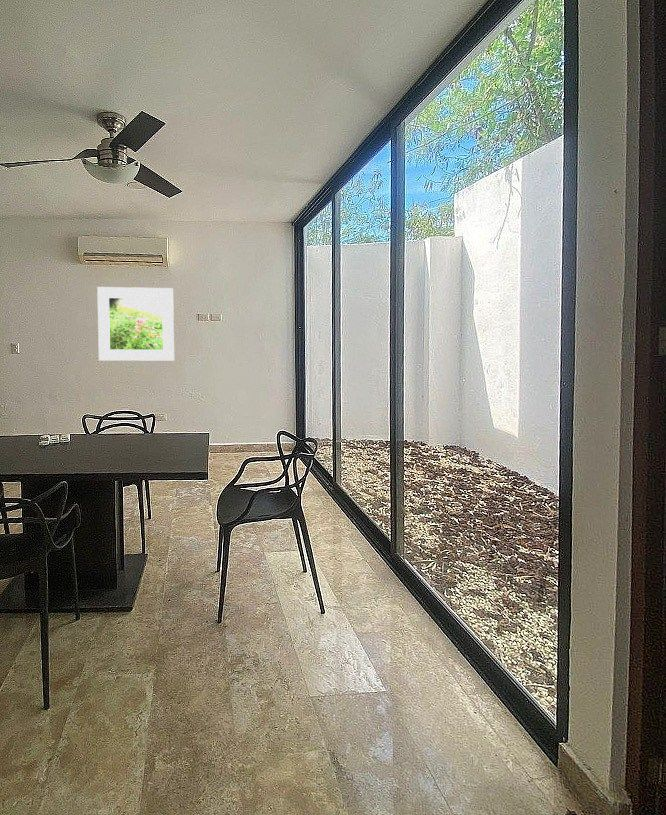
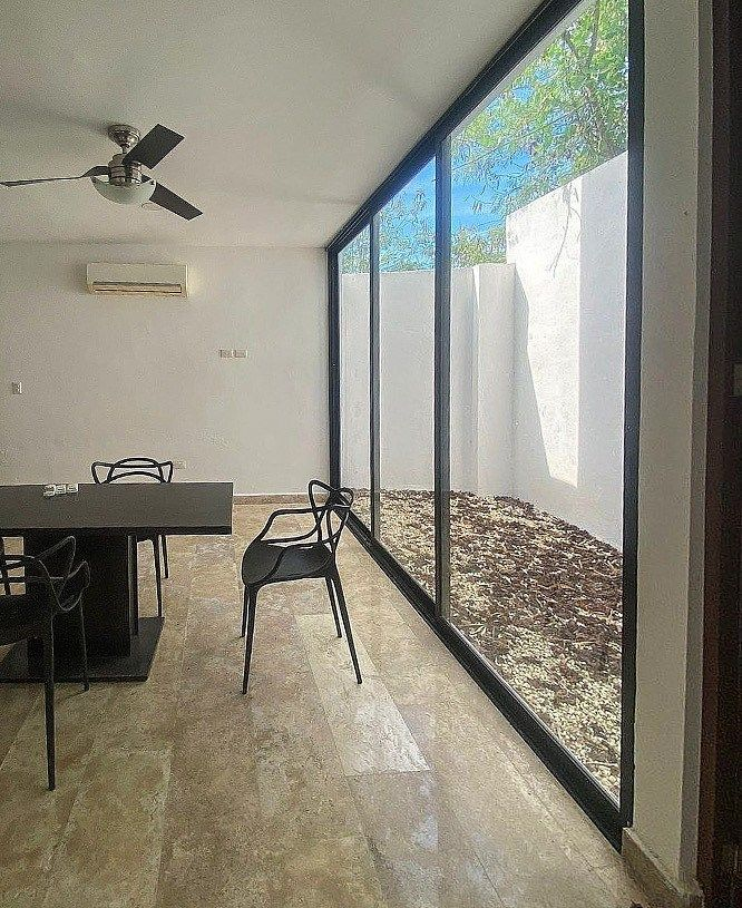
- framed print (136, 324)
